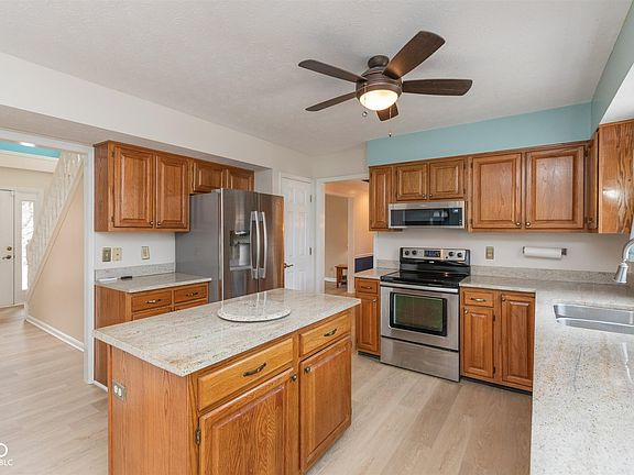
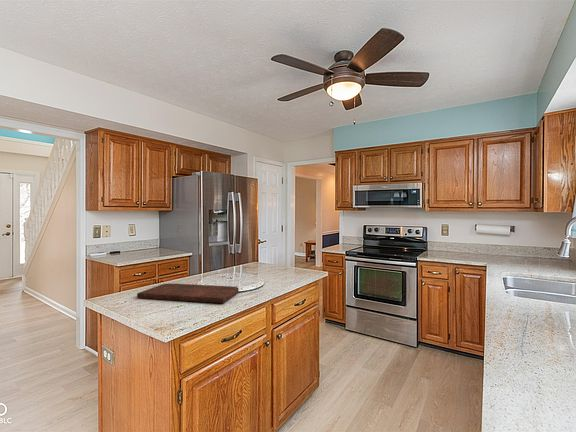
+ cutting board (191, 292)
